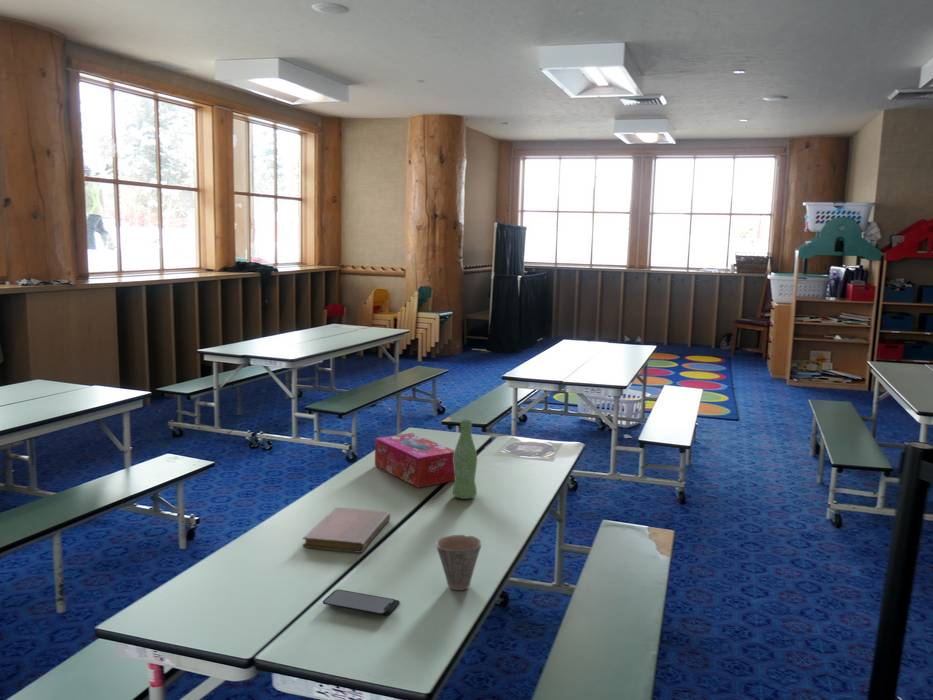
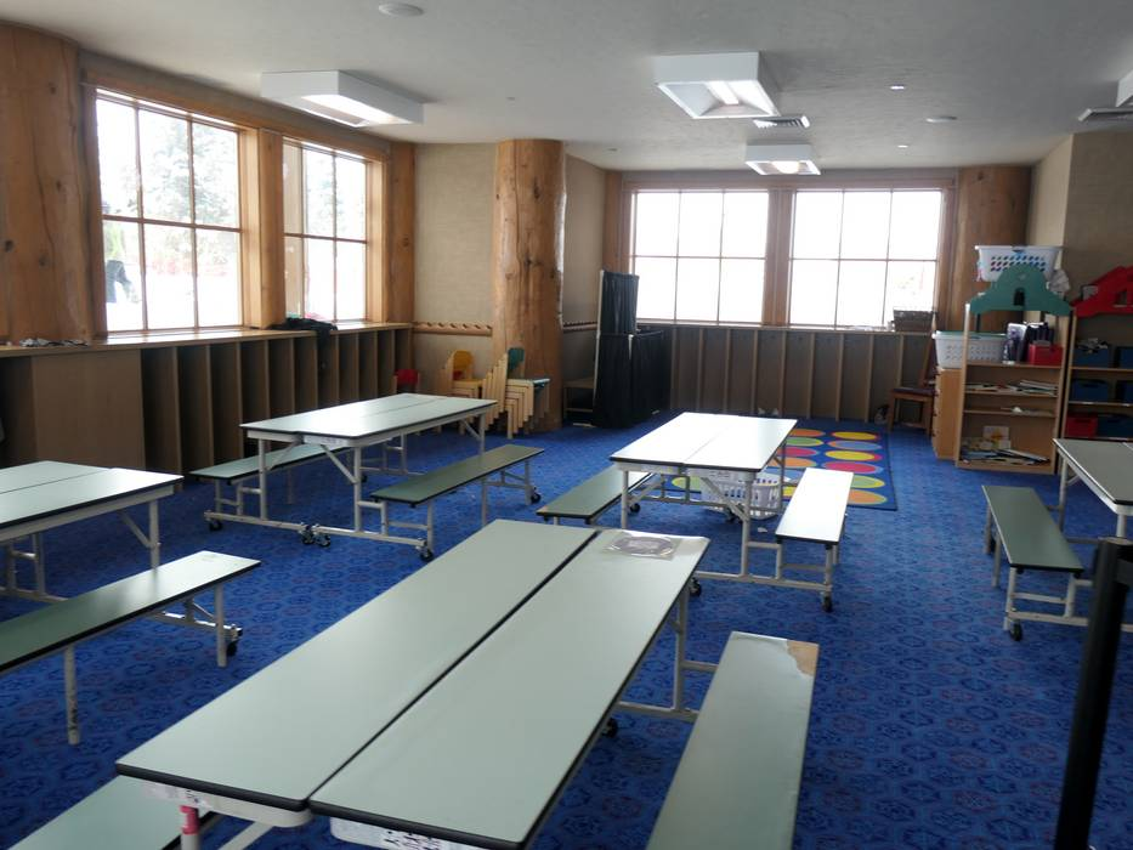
- smartphone (361, 602)
- tissue box (414, 458)
- cup (458, 563)
- bottle (465, 458)
- notebook (348, 528)
